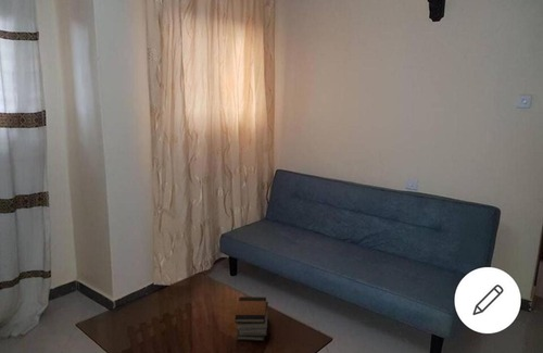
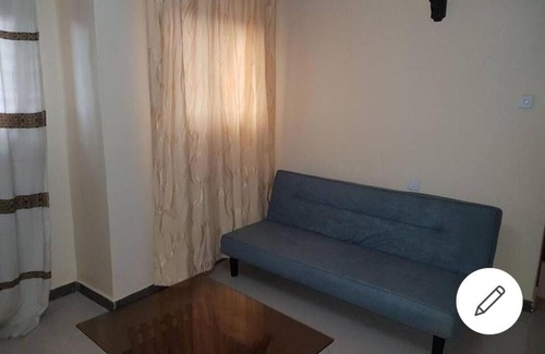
- book stack (252, 318)
